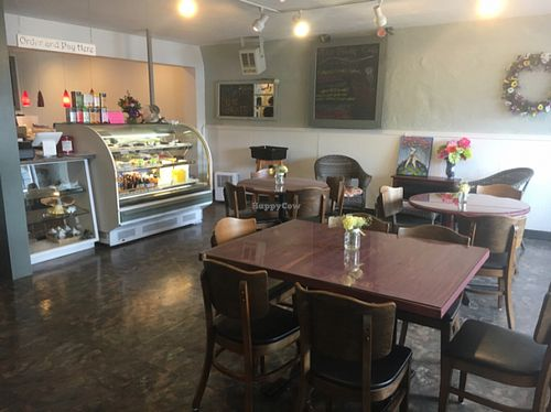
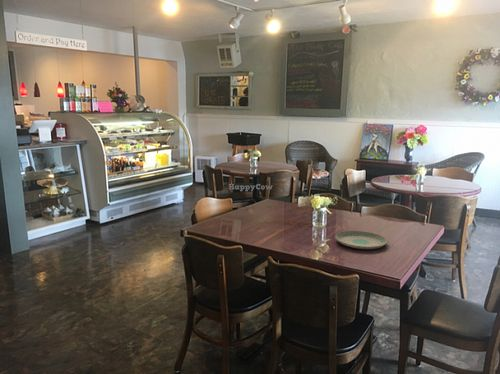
+ plate (360, 240)
